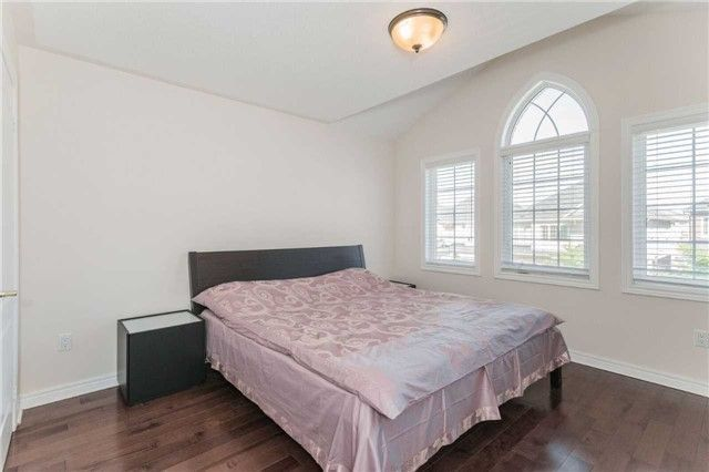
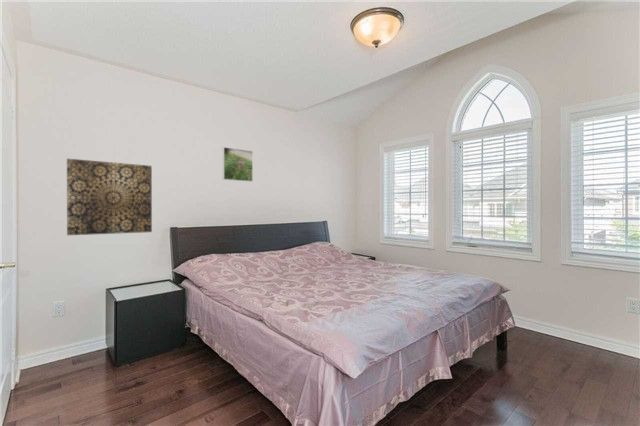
+ wall art (112, 198)
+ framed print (238, 164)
